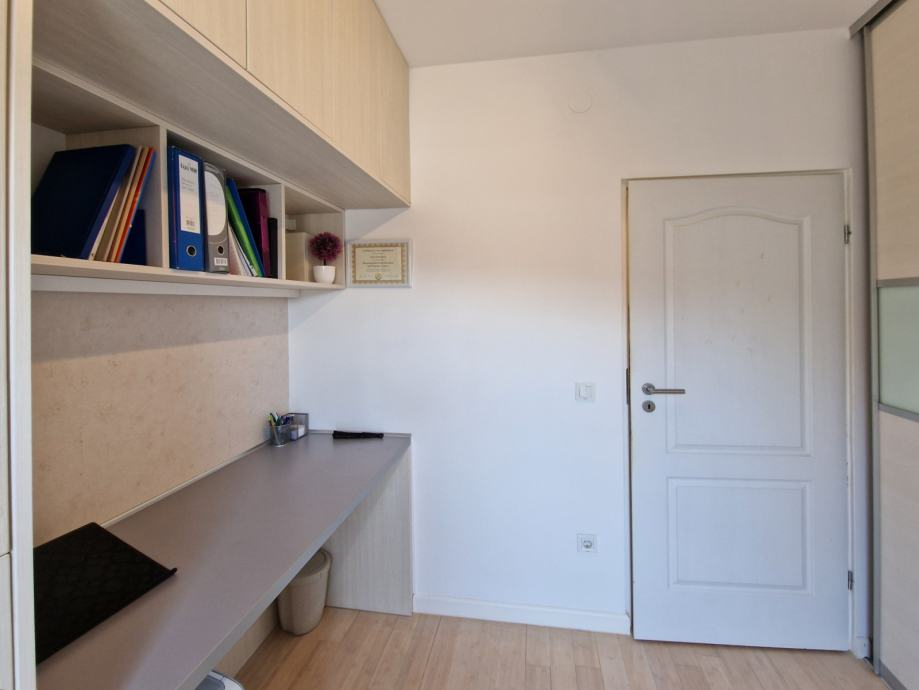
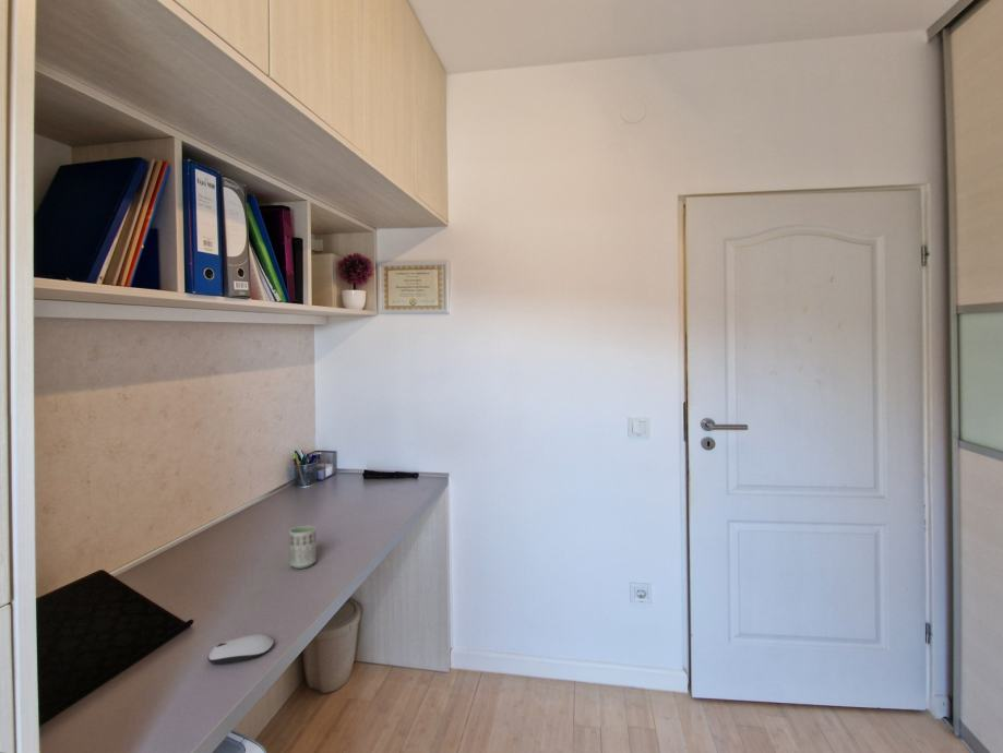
+ computer mouse (241, 645)
+ cup (302, 547)
